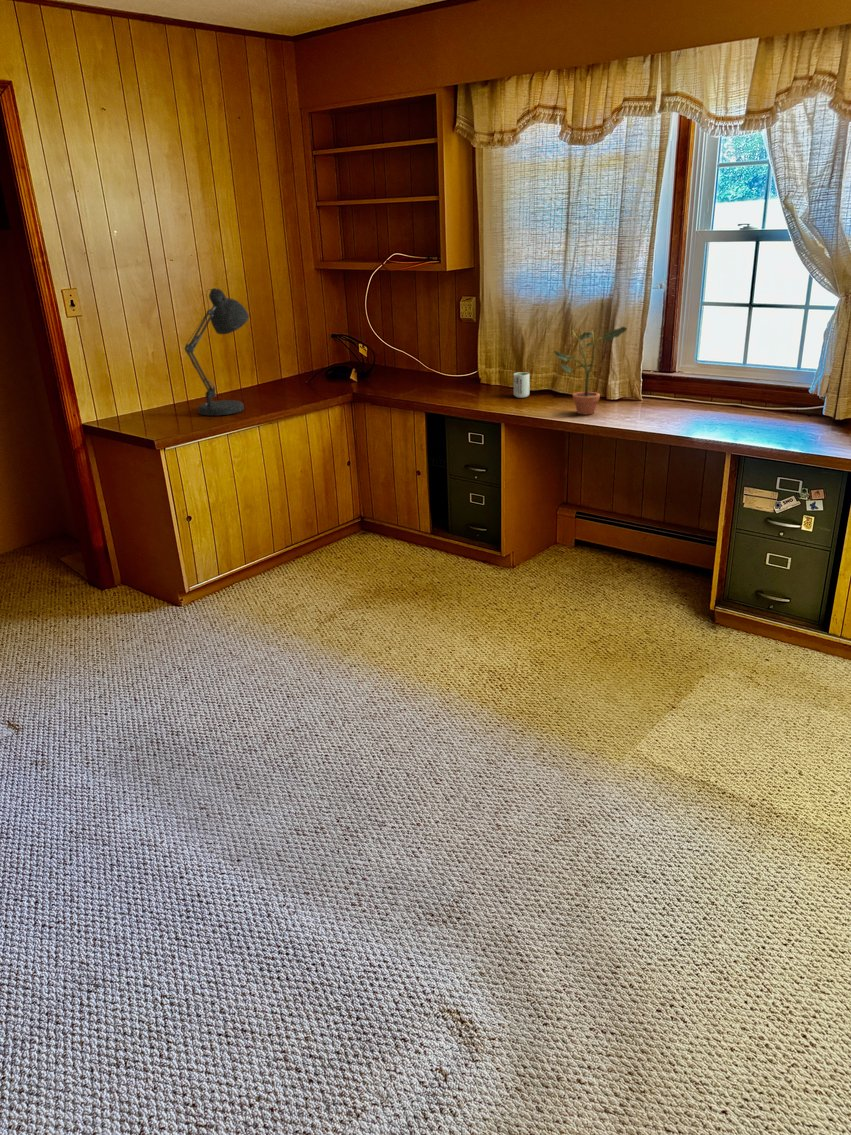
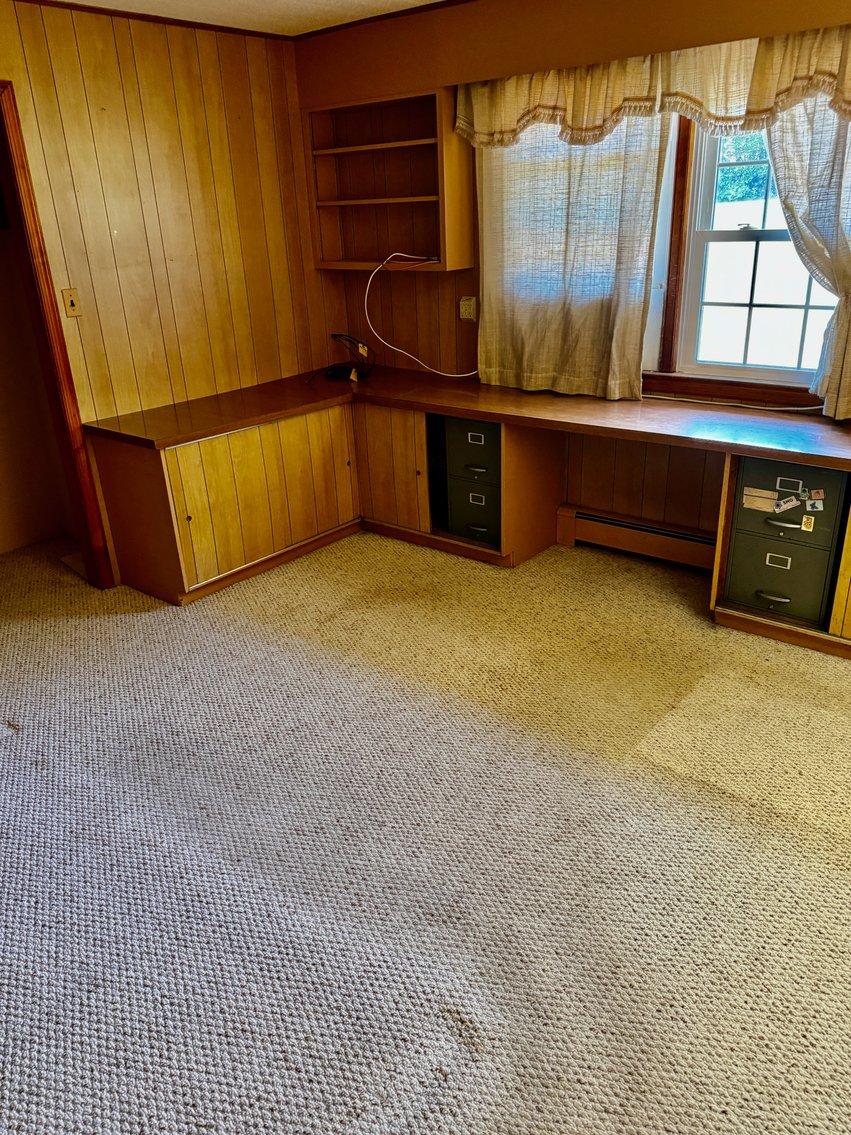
- cup (521, 385)
- potted plant (590, 369)
- desk lamp (218, 333)
